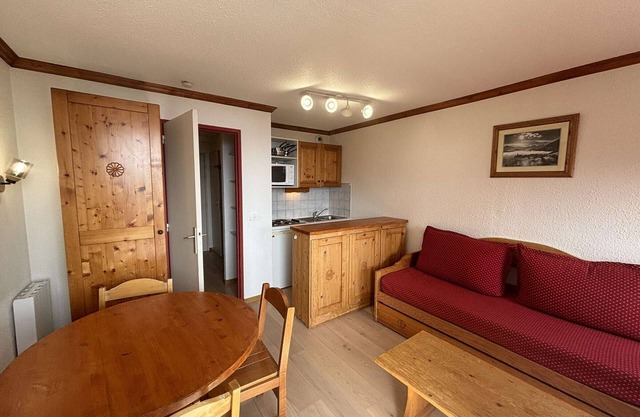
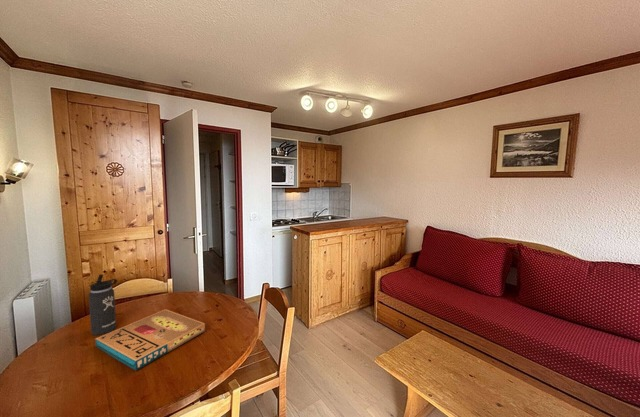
+ thermos bottle (104, 301)
+ pizza box (153, 334)
